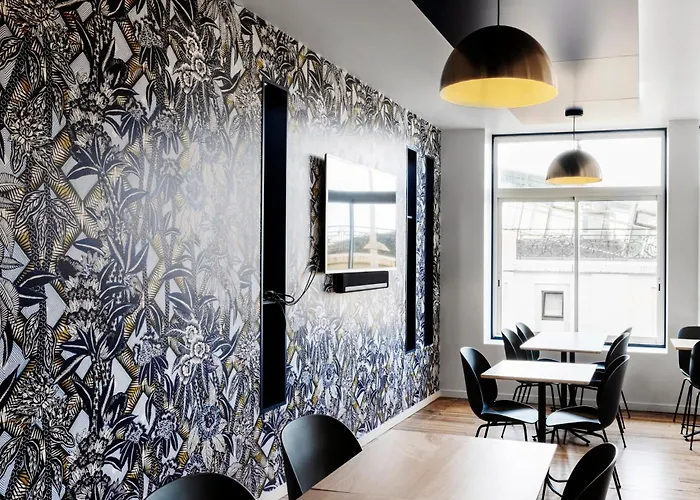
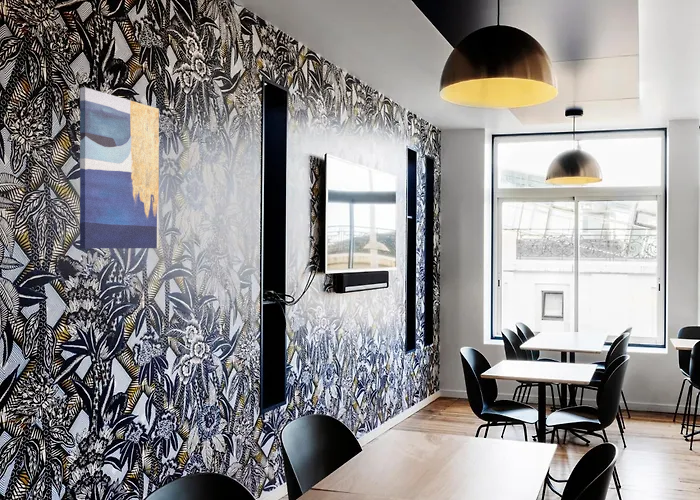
+ wall art (122, 173)
